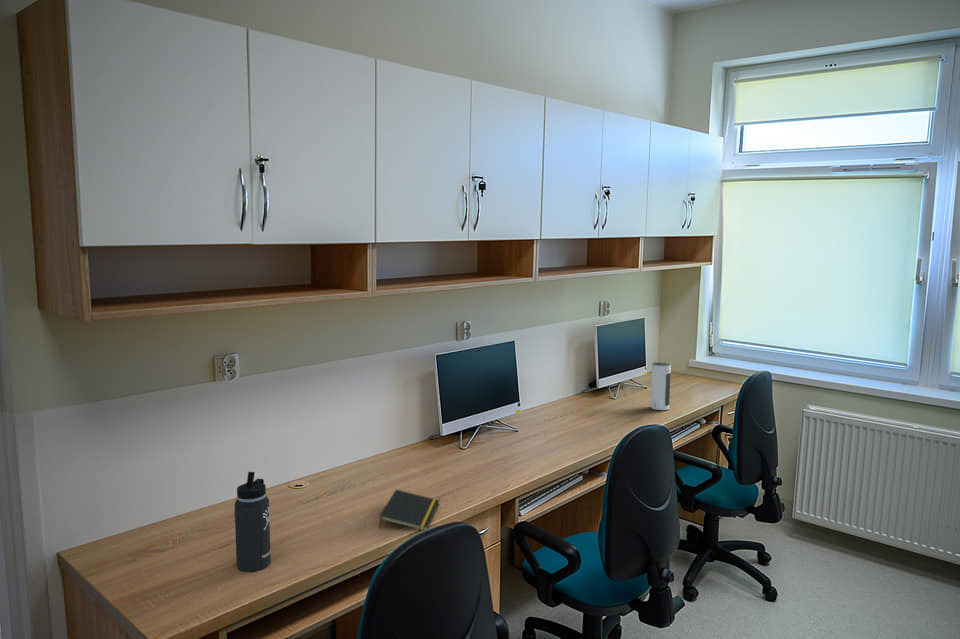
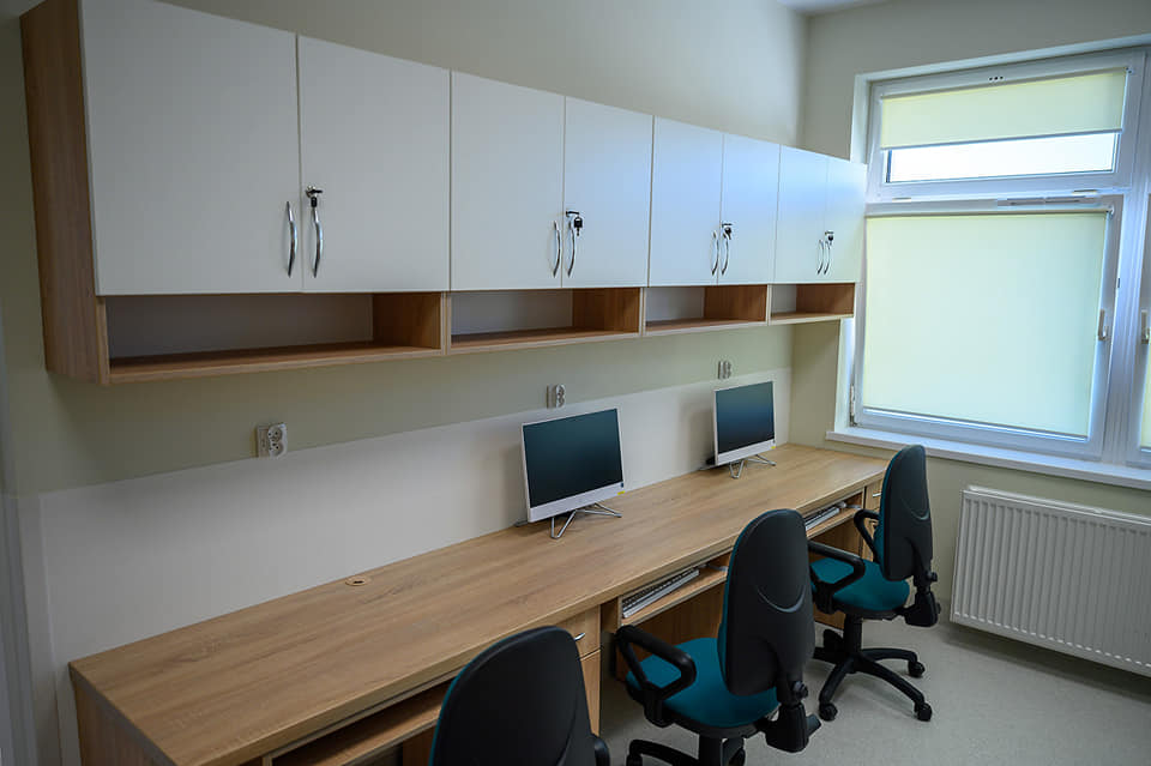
- speaker (660, 385)
- notepad (410, 509)
- thermos bottle (254, 516)
